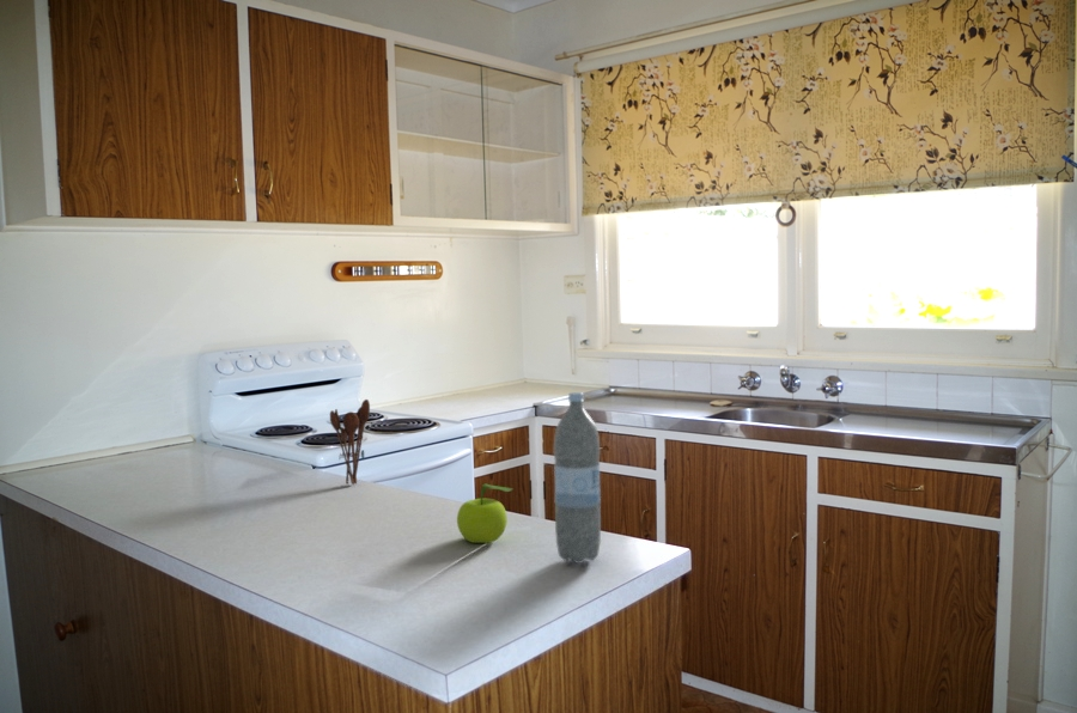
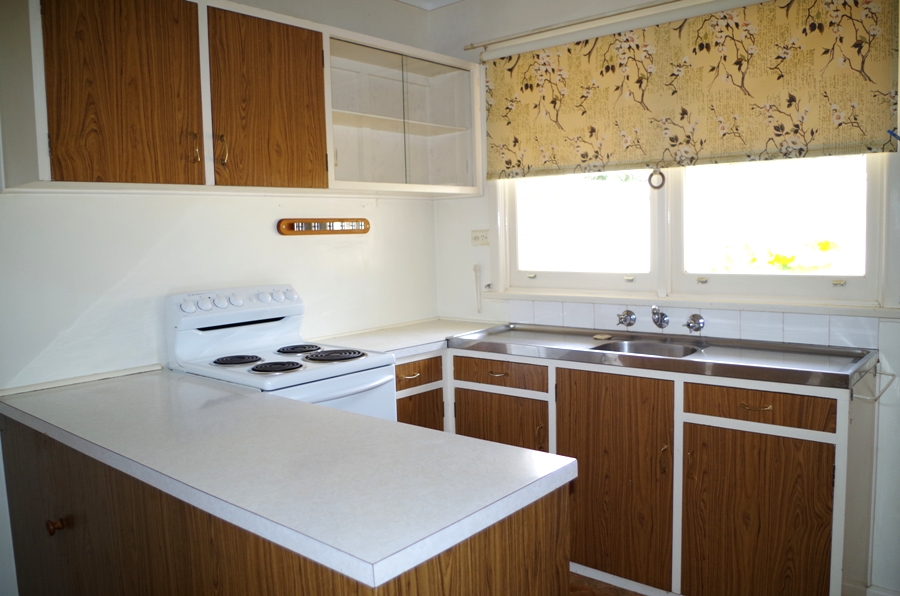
- utensil holder (353, 441)
- fruit (488, 512)
- water bottle (577, 477)
